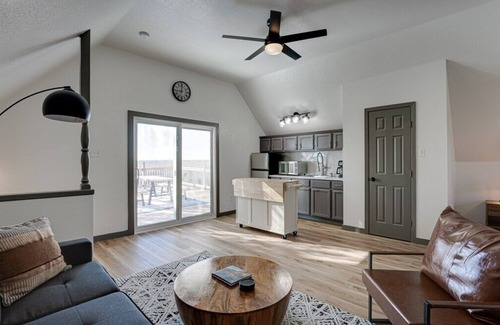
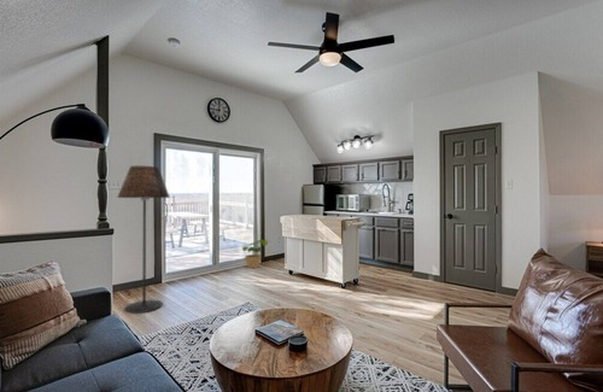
+ potted plant (256, 254)
+ floor lamp (144, 236)
